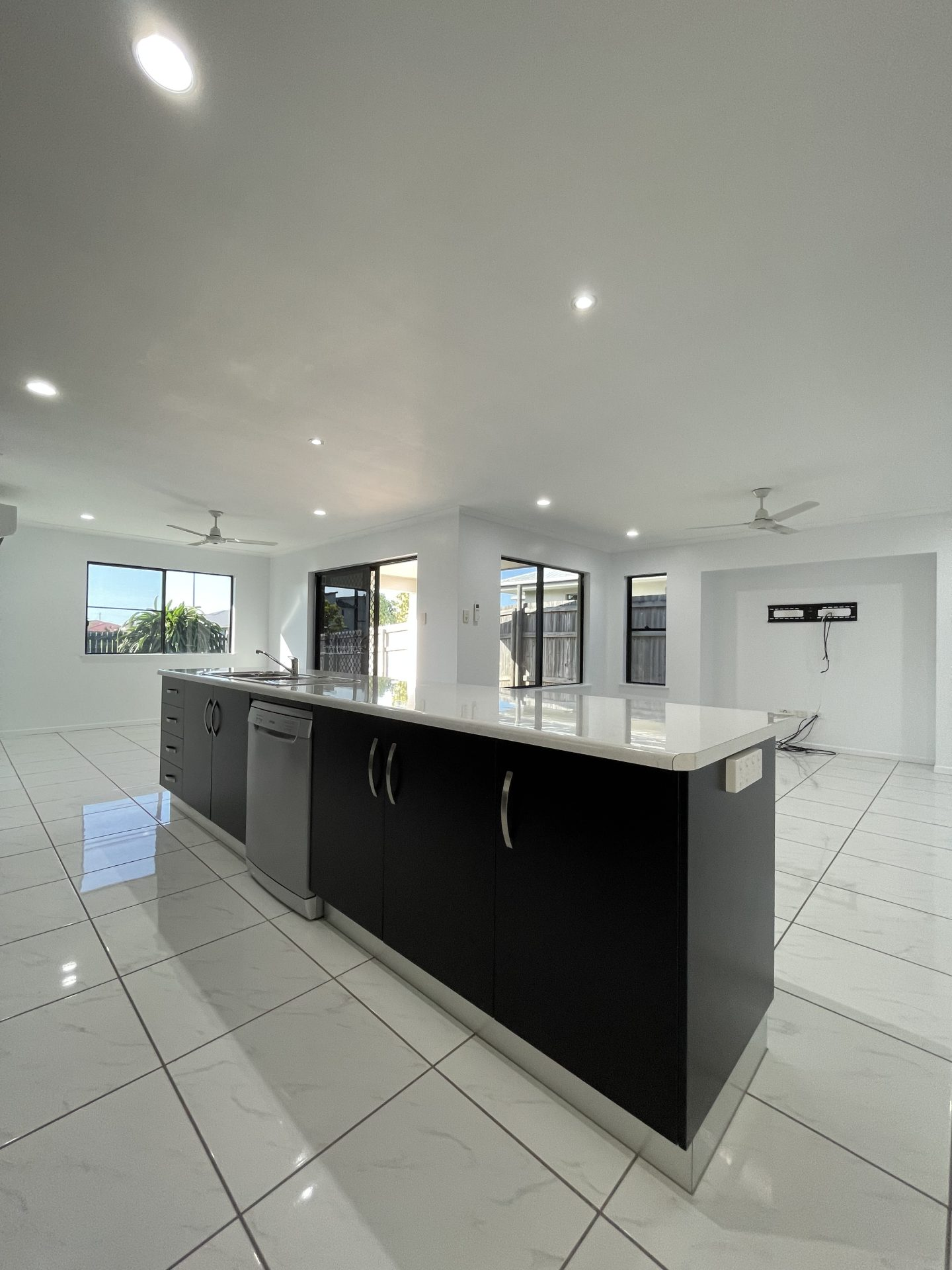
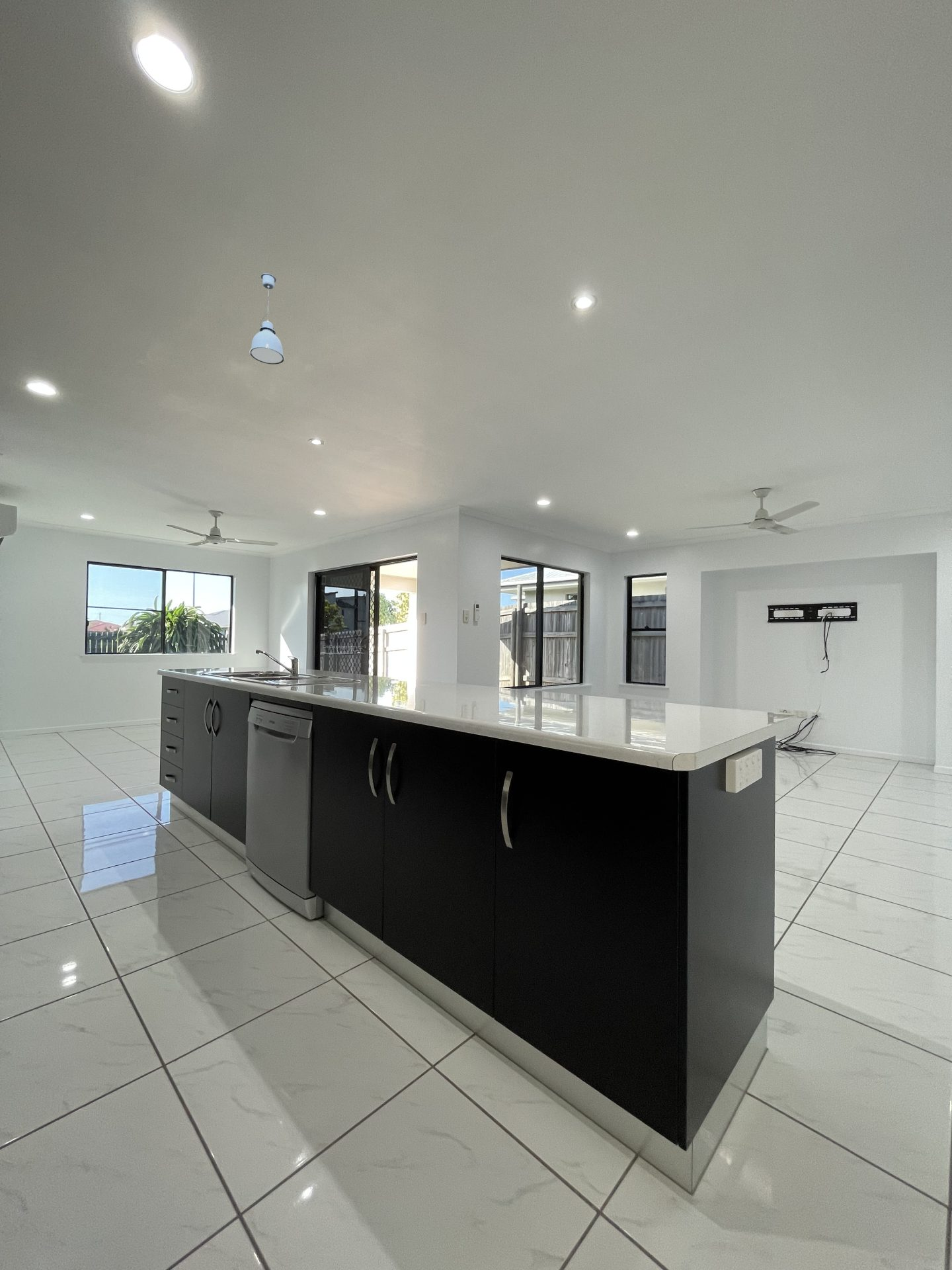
+ pendant light (266, 315)
